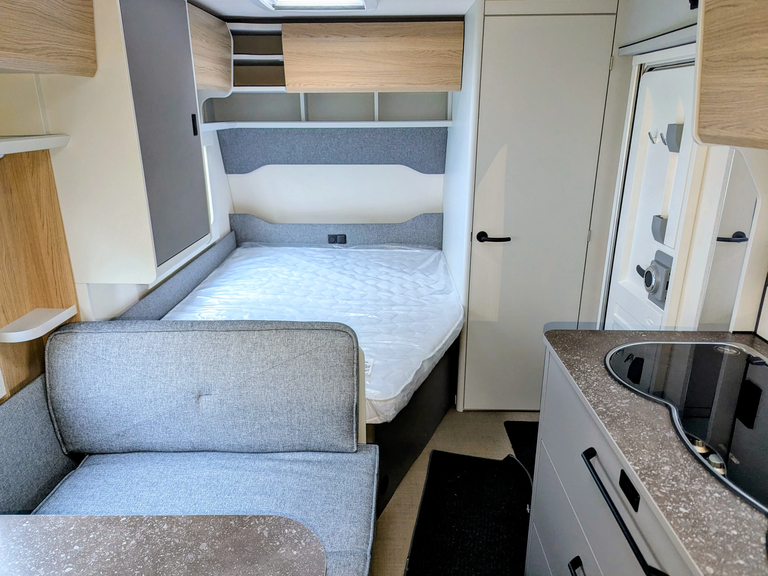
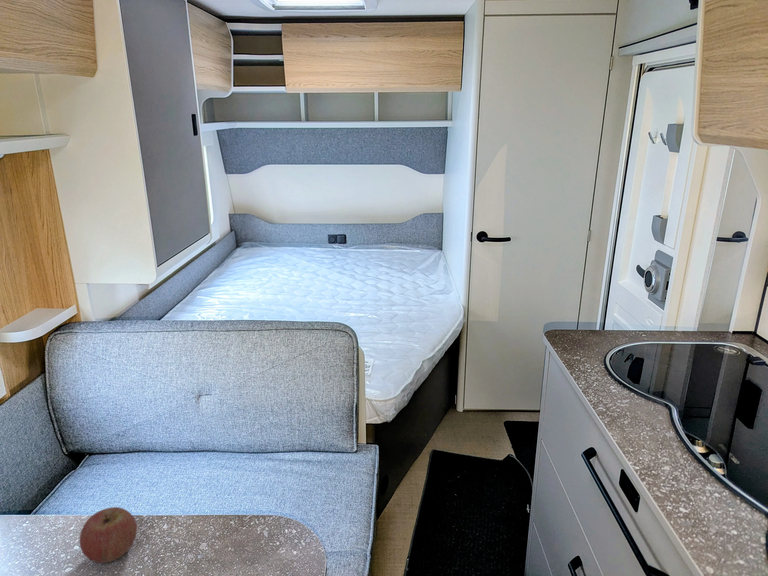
+ apple (108, 533)
